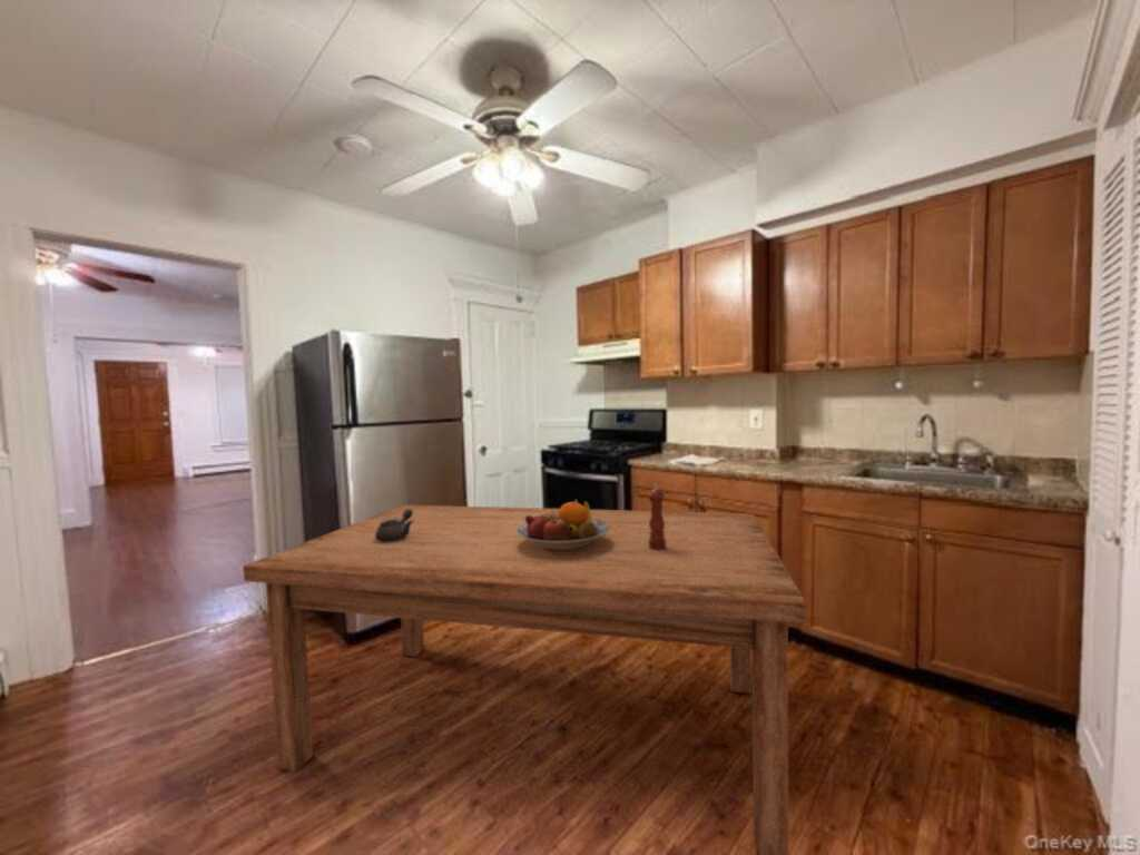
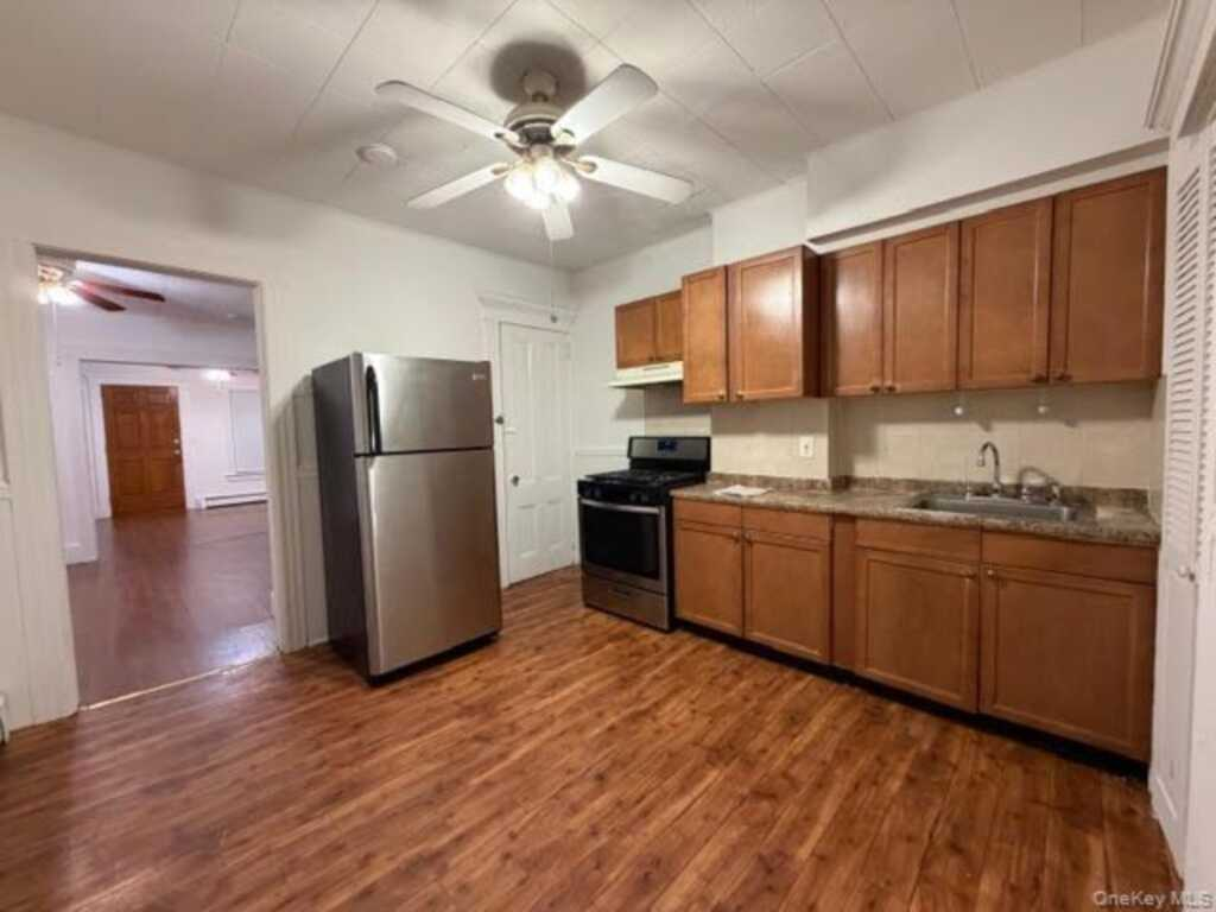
- fruit bowl (562, 523)
- dining table (535, 629)
- pepper mill (656, 515)
- teapot (399, 523)
